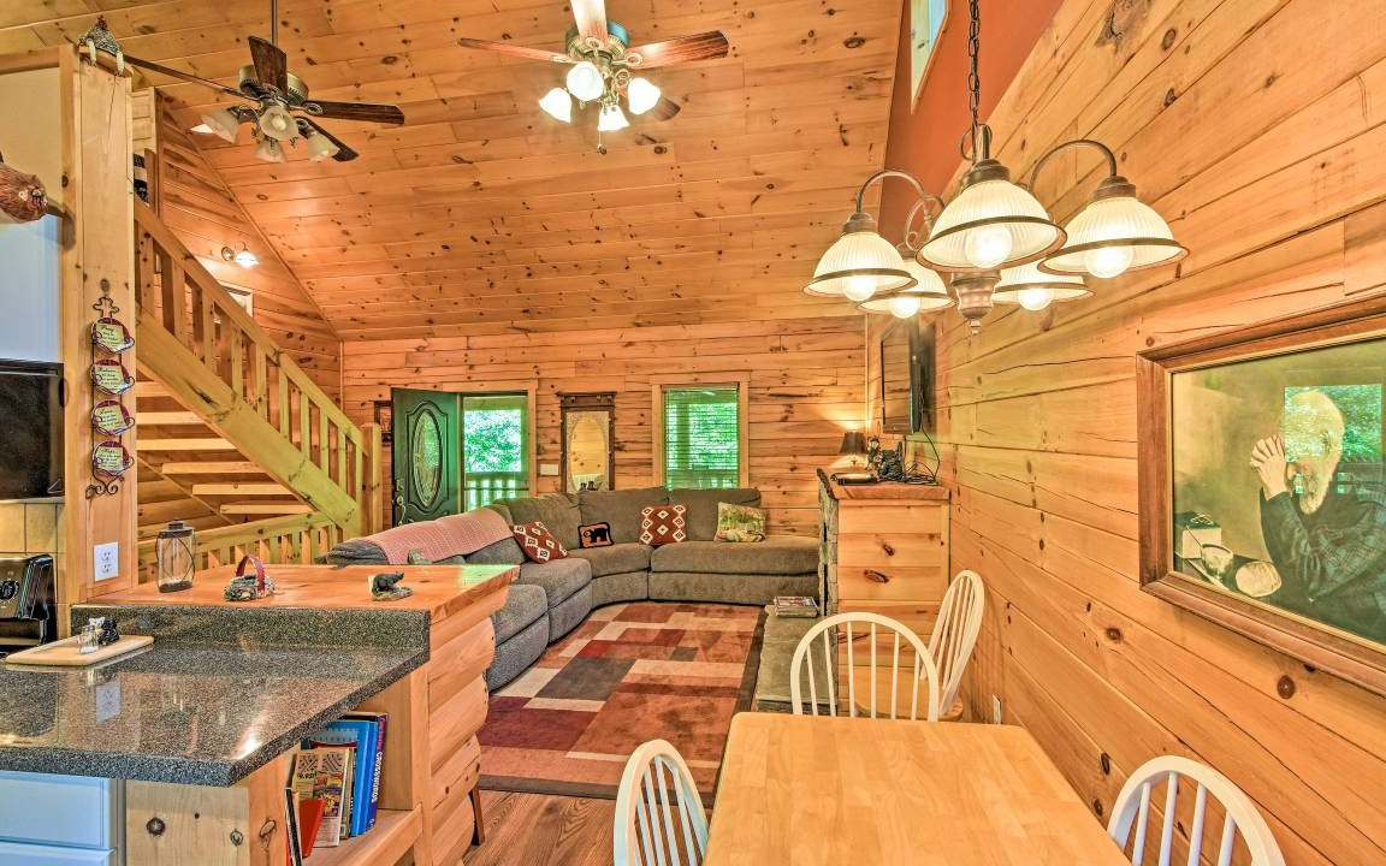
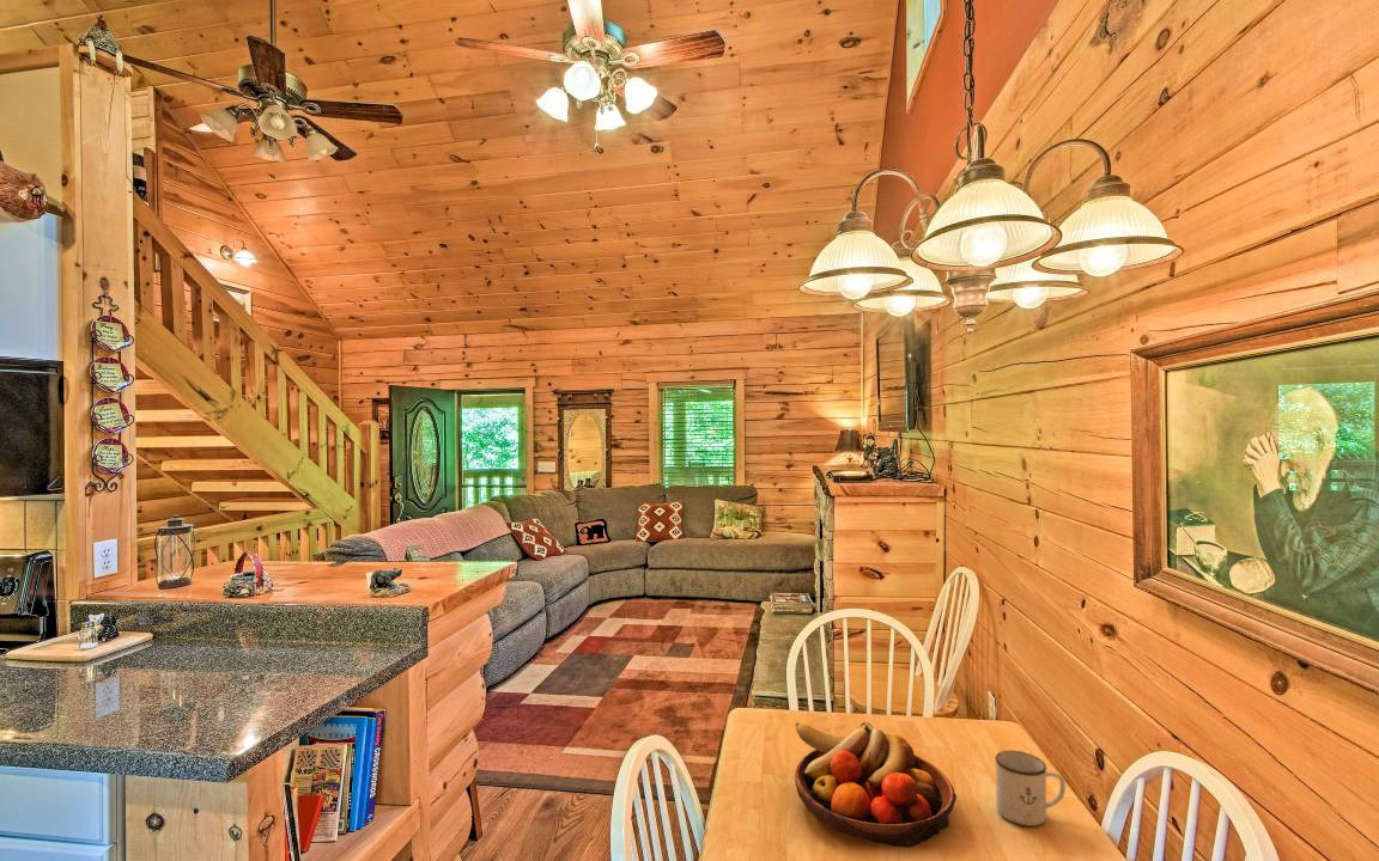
+ mug (1031, 788)
+ fruit bowl (870, 773)
